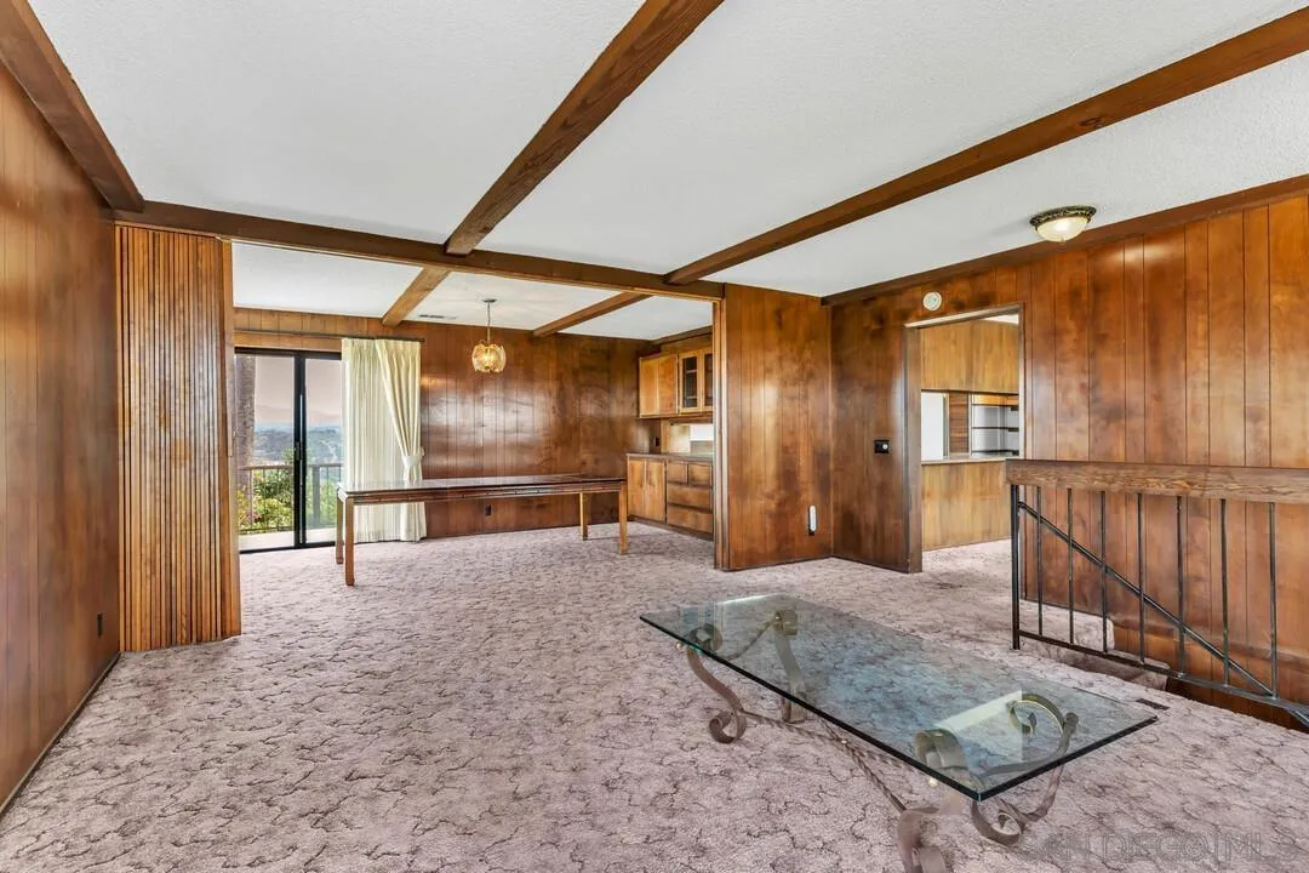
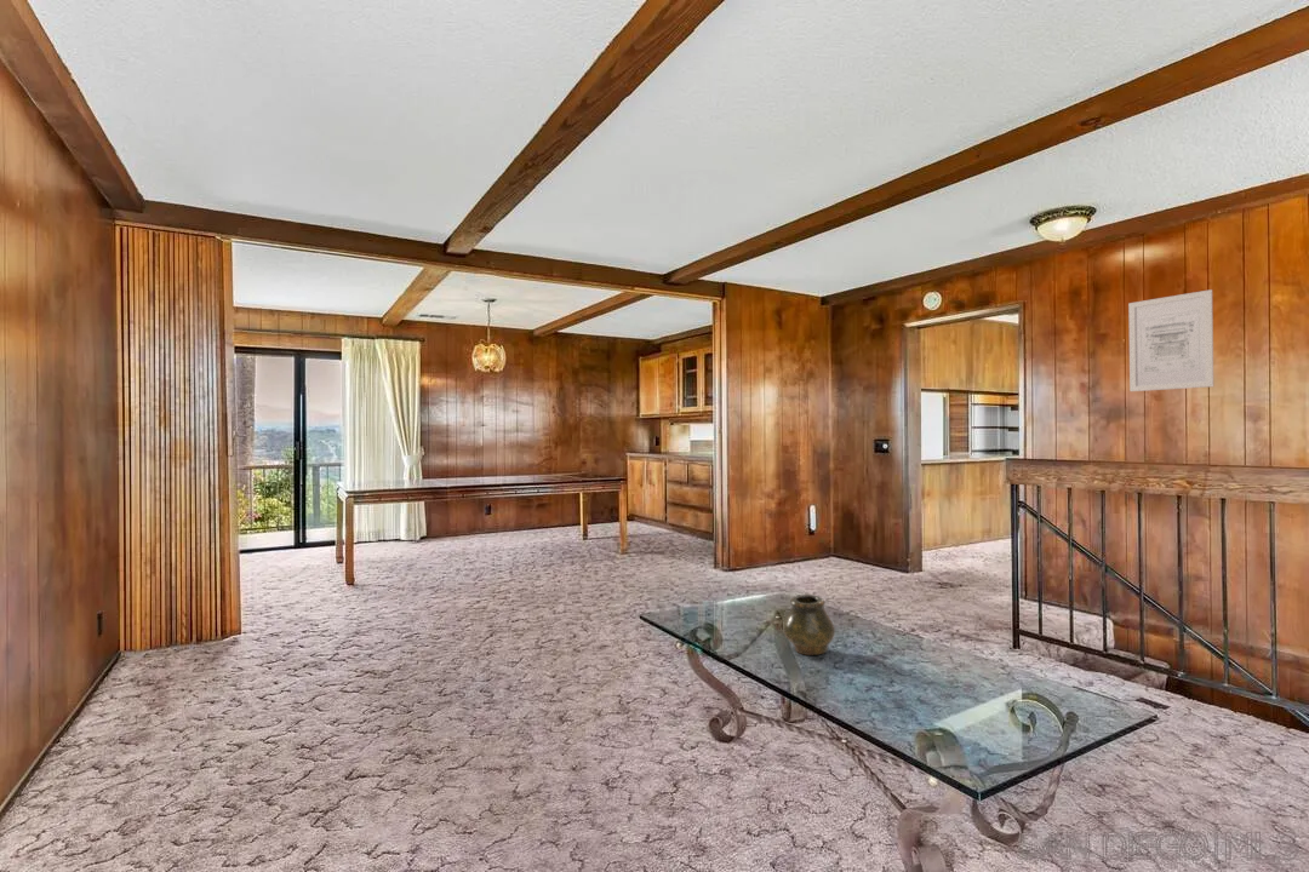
+ vase (808, 624)
+ wall art (1168, 343)
